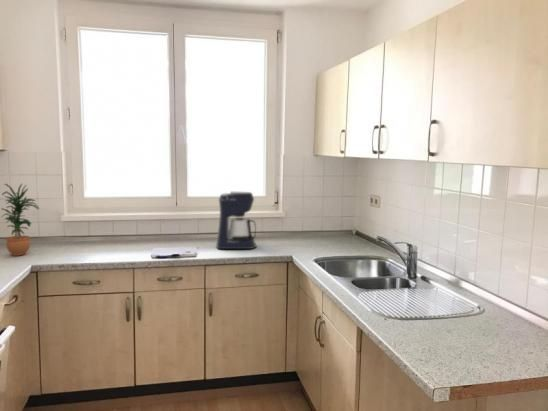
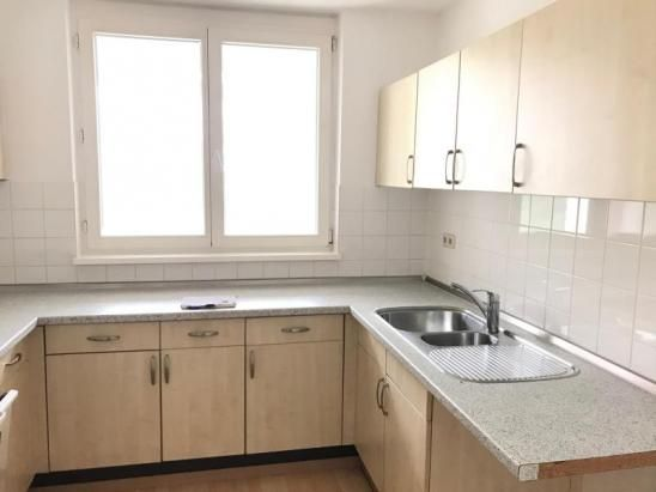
- potted plant (20, 219)
- coffee maker (235, 219)
